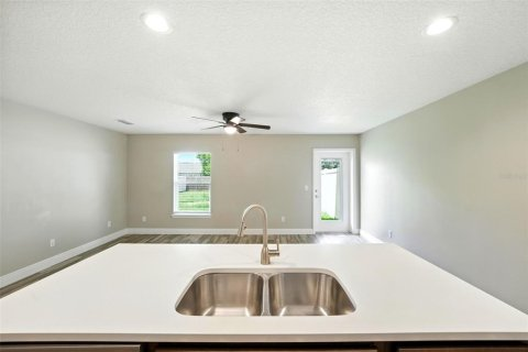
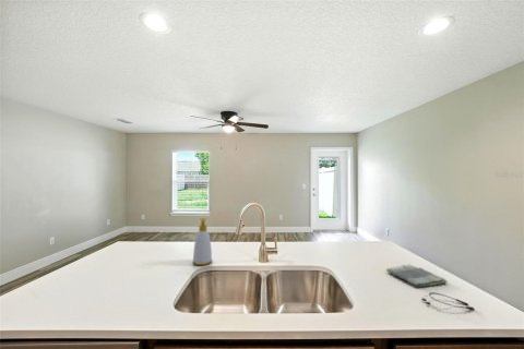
+ soap bottle (202, 240)
+ earbuds (446, 303)
+ dish towel (415, 274)
